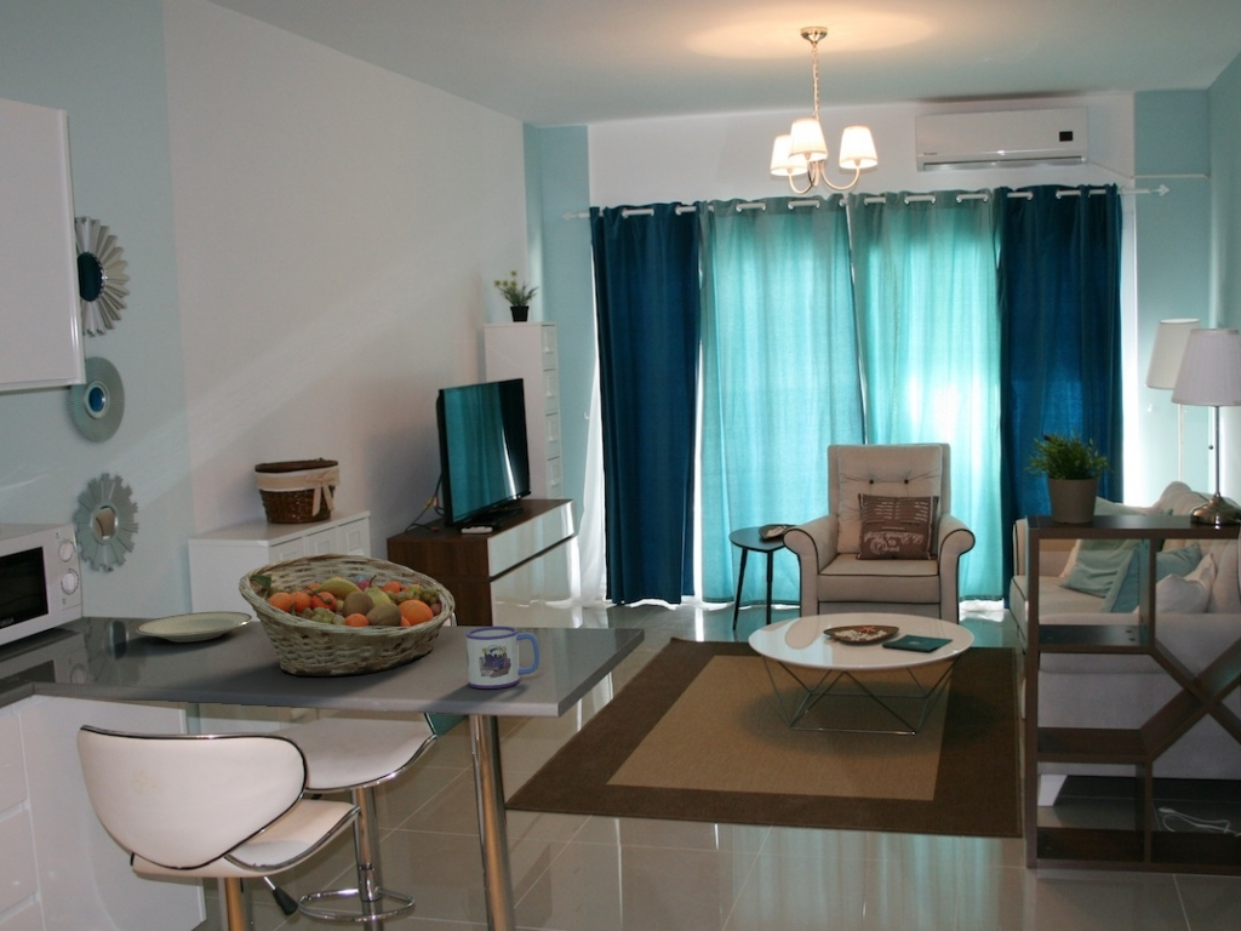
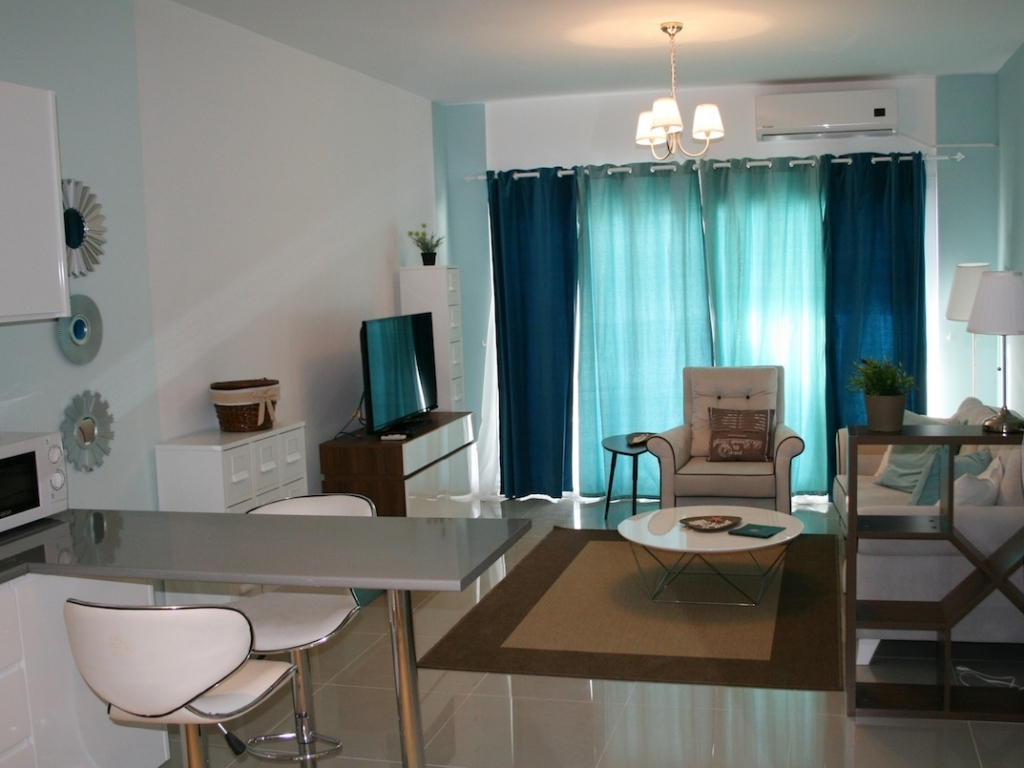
- mug (503, 656)
- fruit basket (350, 610)
- plate (195, 629)
